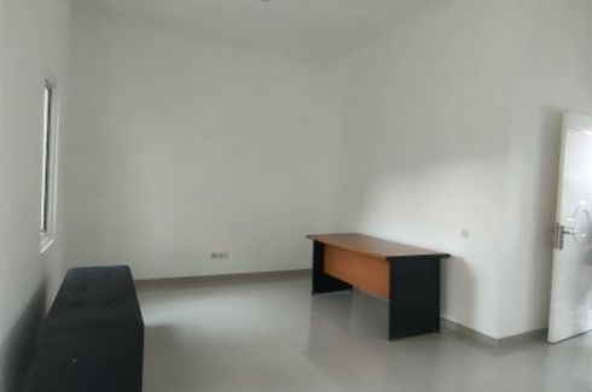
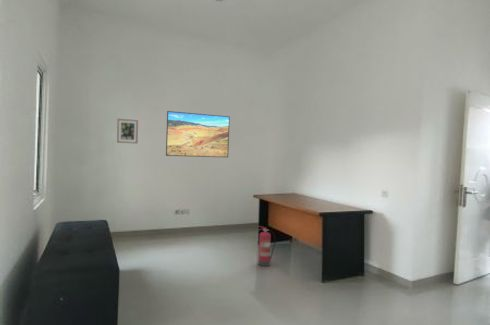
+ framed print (199, 135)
+ fire extinguisher (266, 245)
+ wall art (127, 131)
